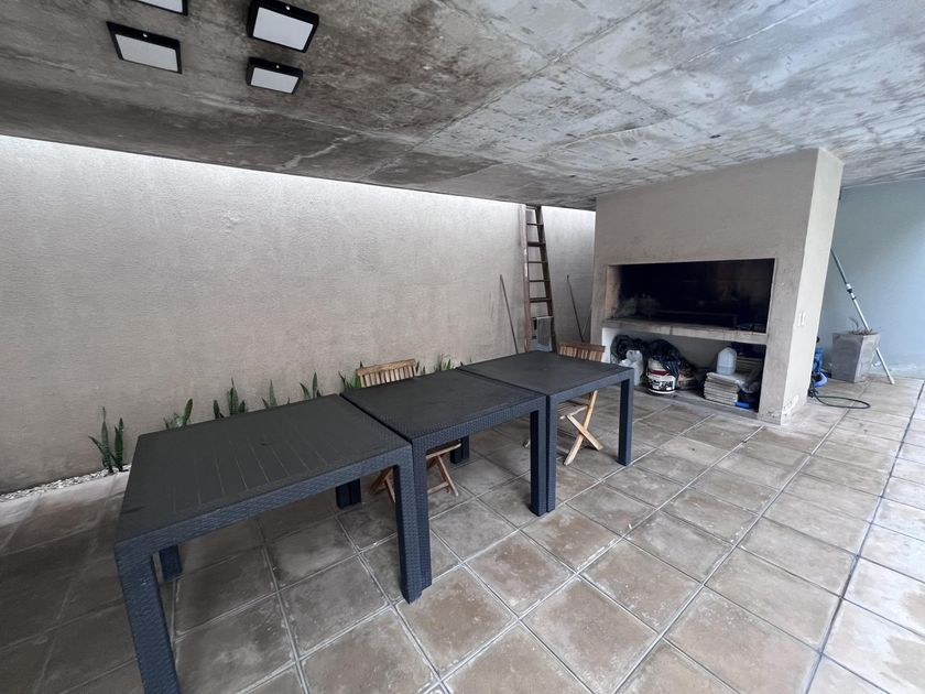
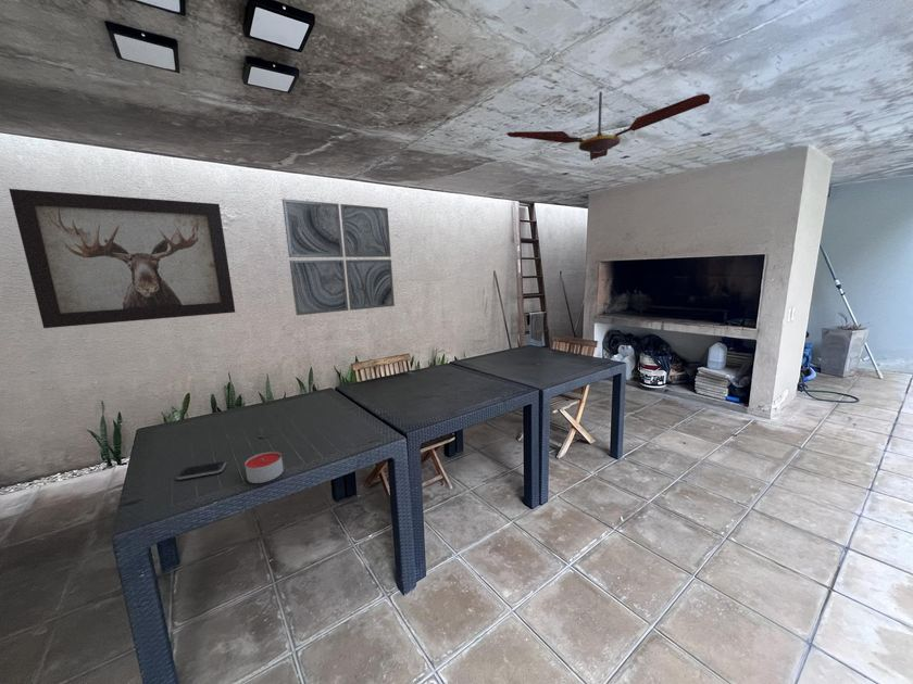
+ wall art (139, 259)
+ candle (264, 466)
+ smartphone (202, 470)
+ ceiling fan (598, 129)
+ wall art (342, 259)
